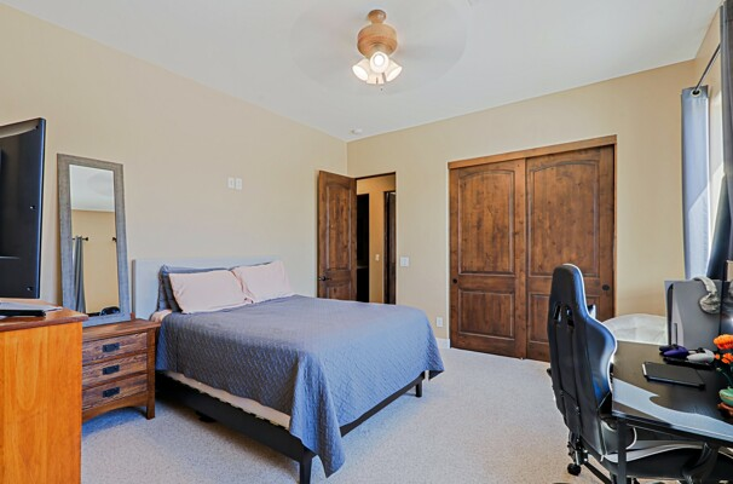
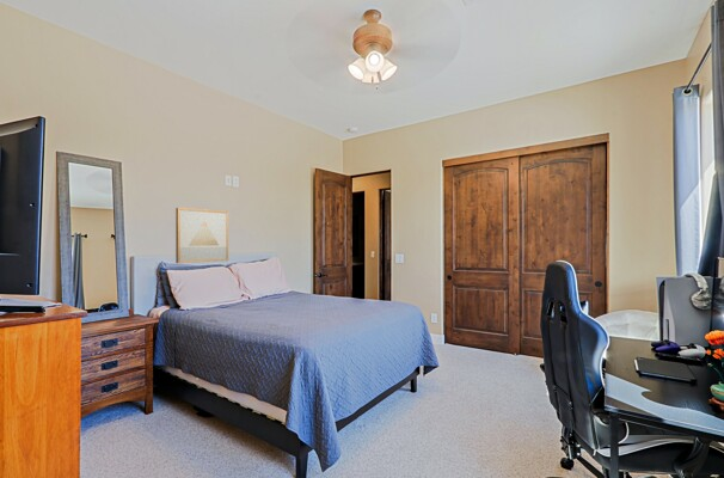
+ wall art (203, 235)
